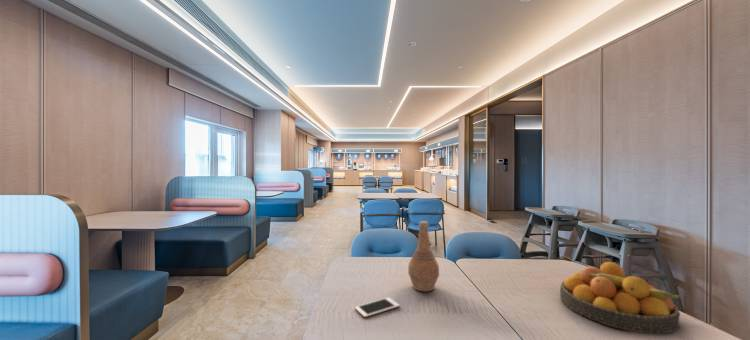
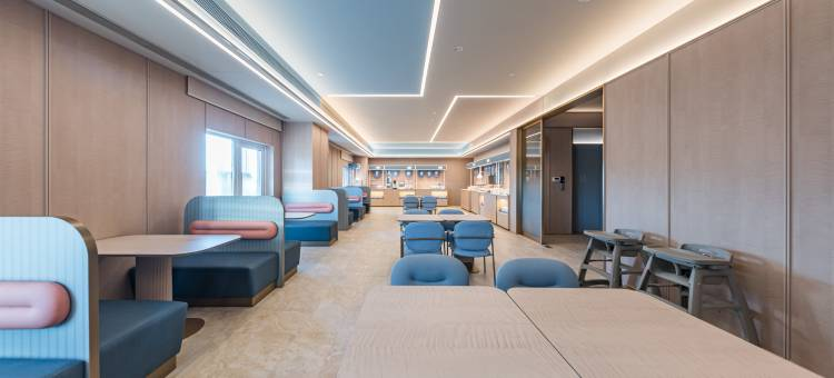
- cell phone (377, 306)
- vase (423, 254)
- fruit bowl (613, 288)
